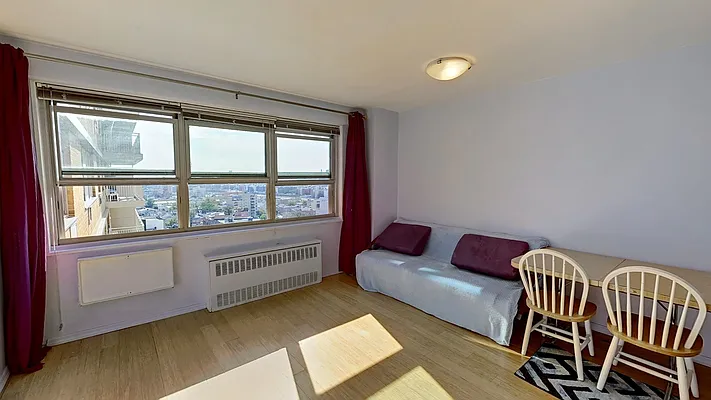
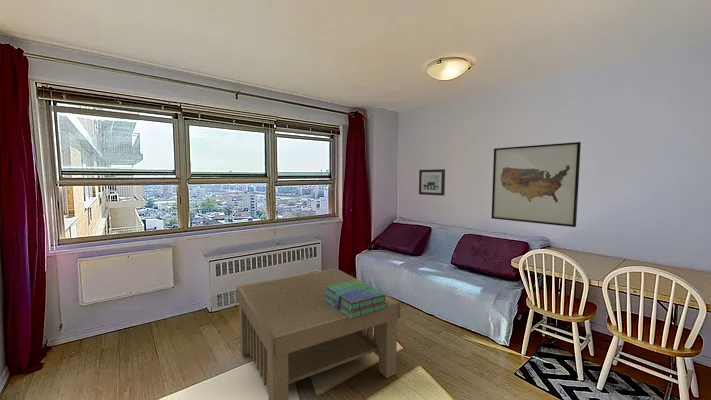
+ coffee table (313, 328)
+ stack of books (354, 296)
+ wall art (431, 182)
+ wall art (531, 184)
